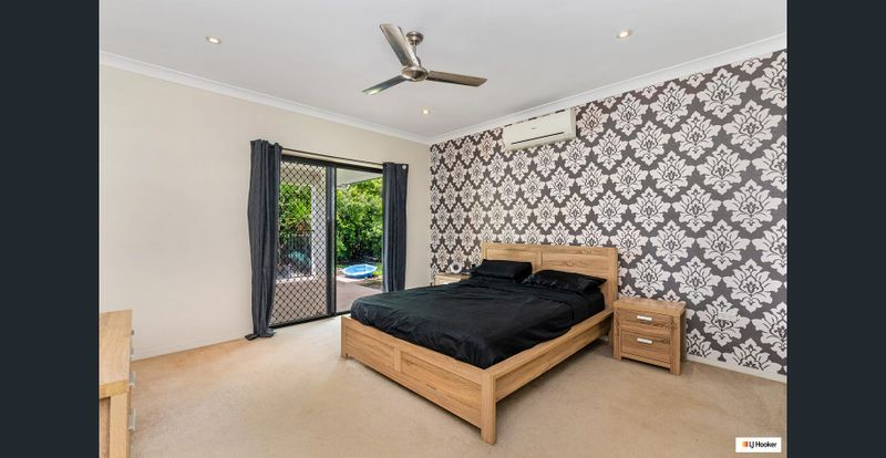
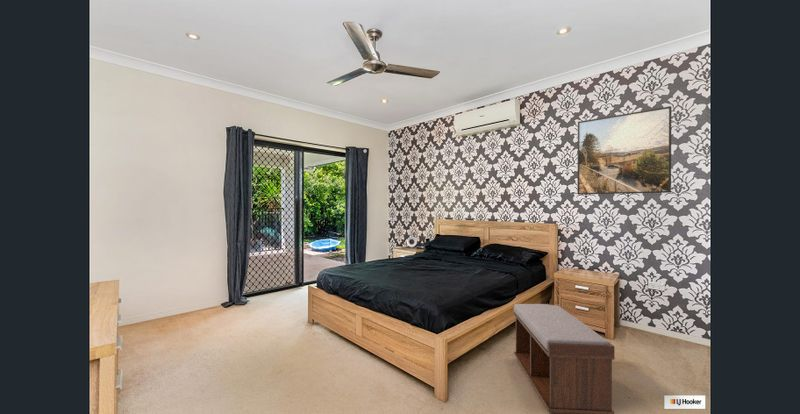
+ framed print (620, 154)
+ bench (554, 352)
